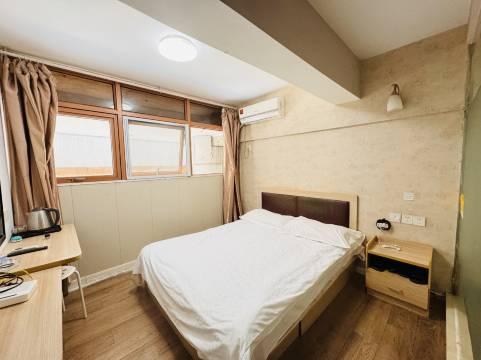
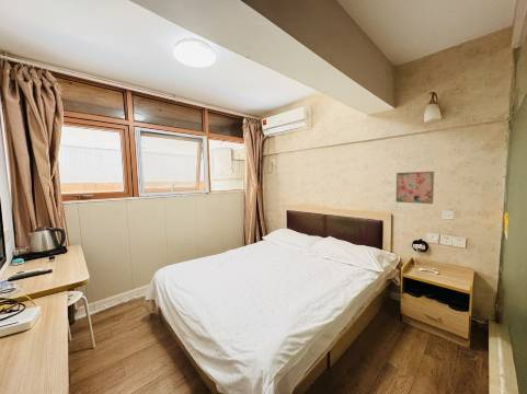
+ wall art (413, 187)
